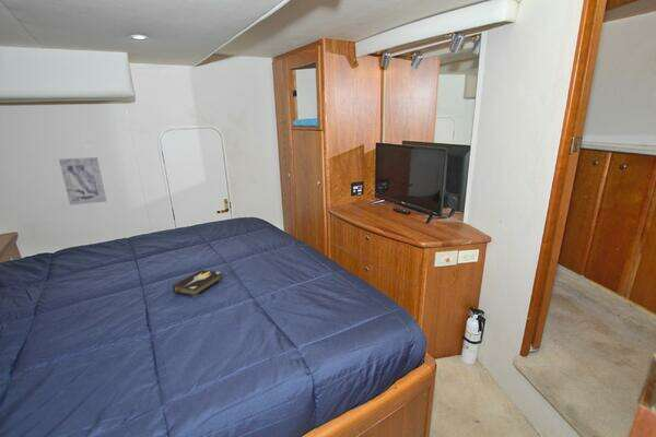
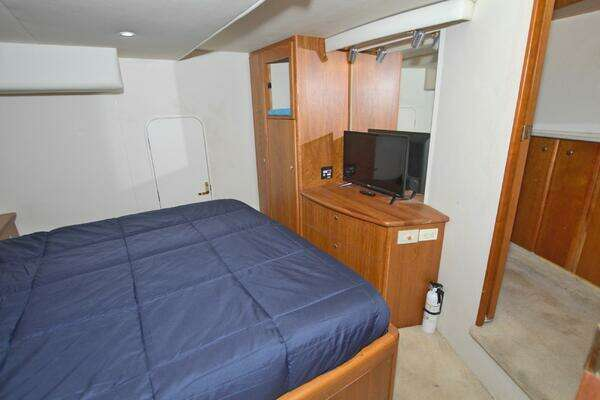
- hardback book (198, 281)
- wall art (83, 180)
